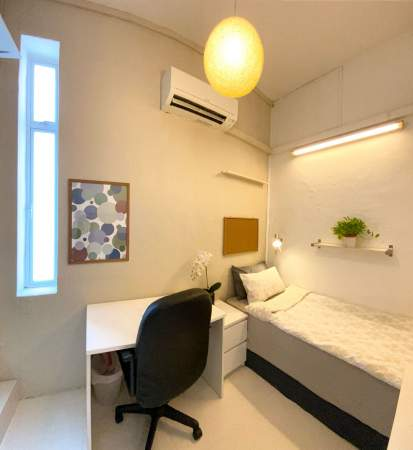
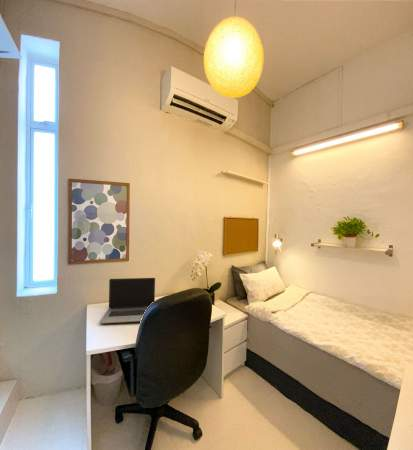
+ laptop computer (129, 299)
